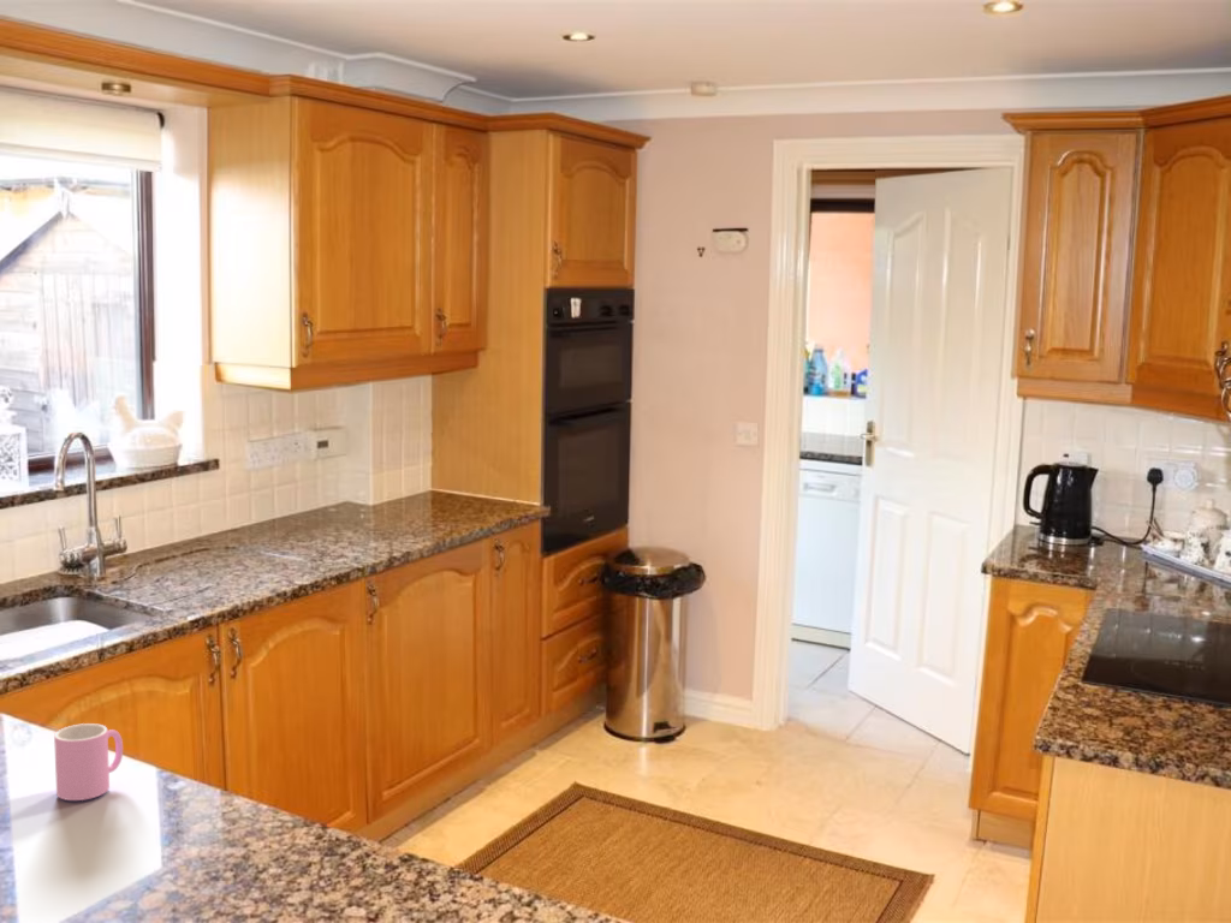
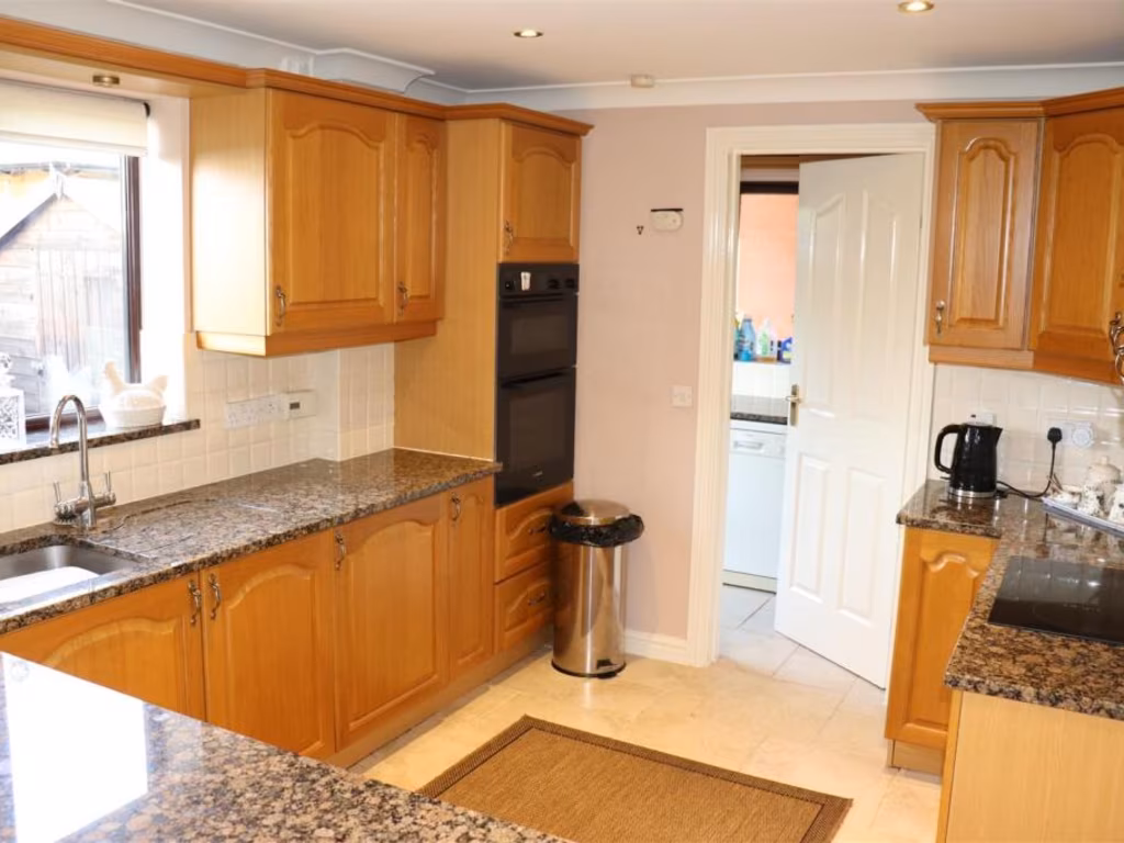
- cup (91, 757)
